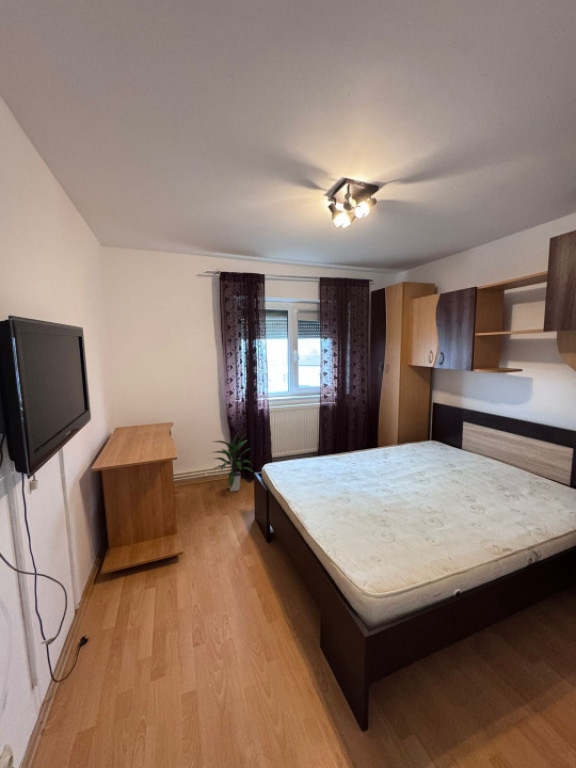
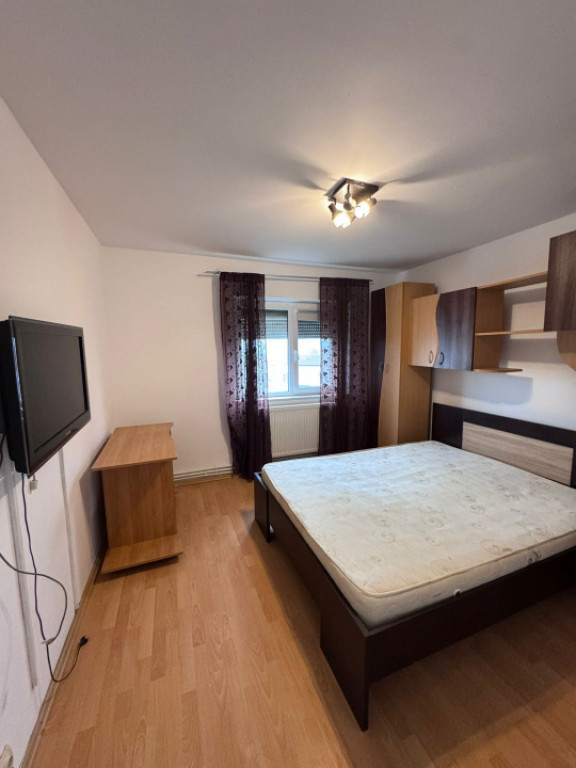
- indoor plant (233, 462)
